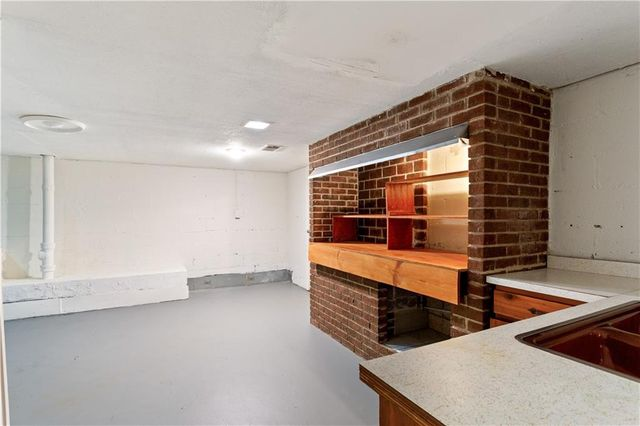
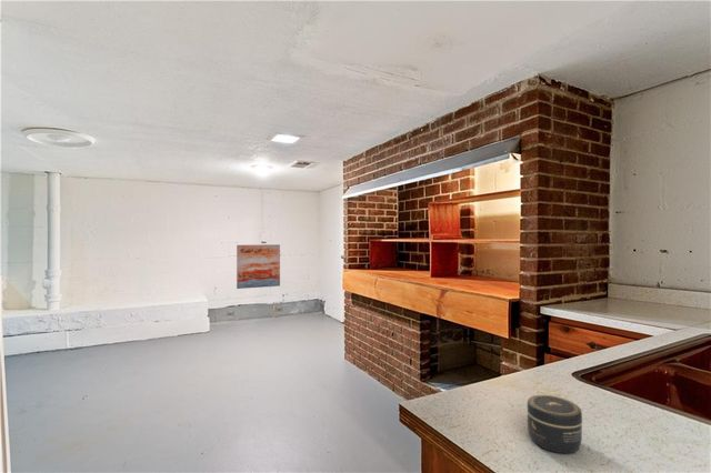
+ wall art (259, 265)
+ jar (553, 422)
